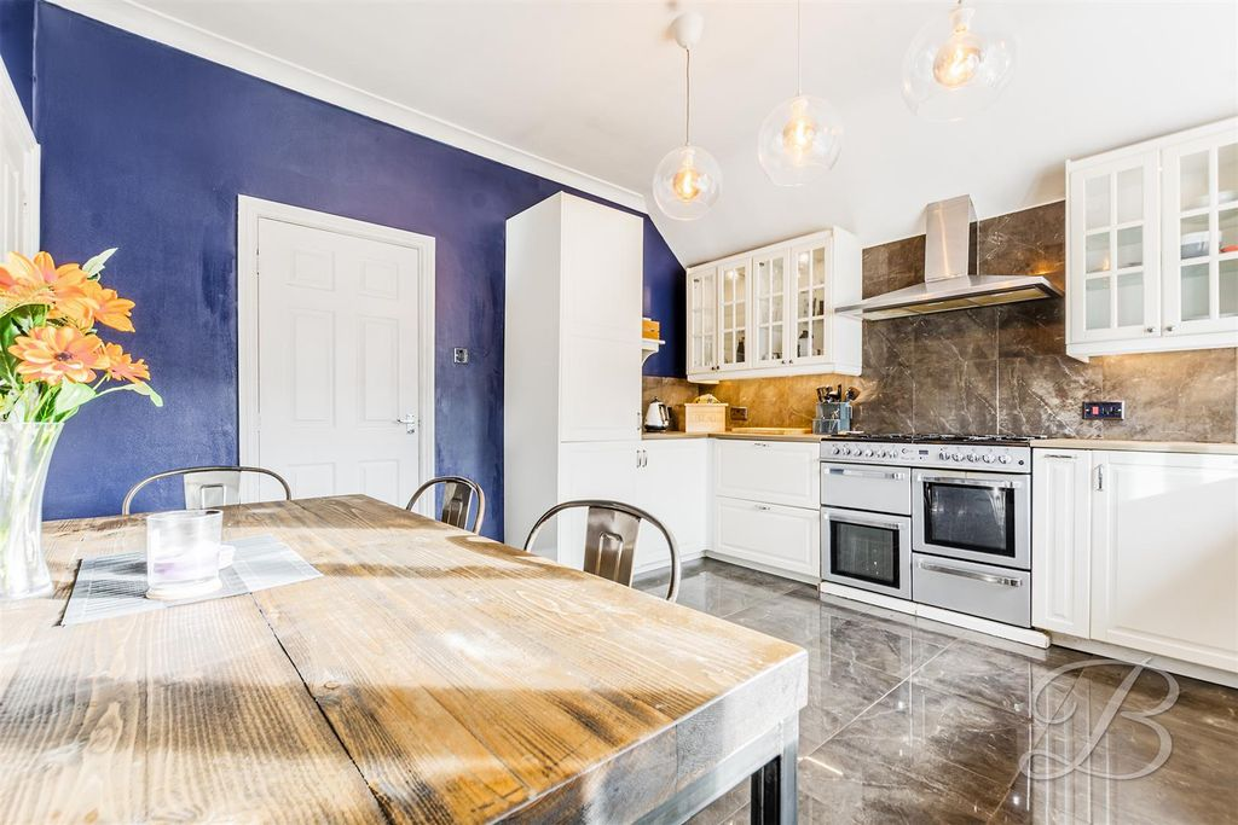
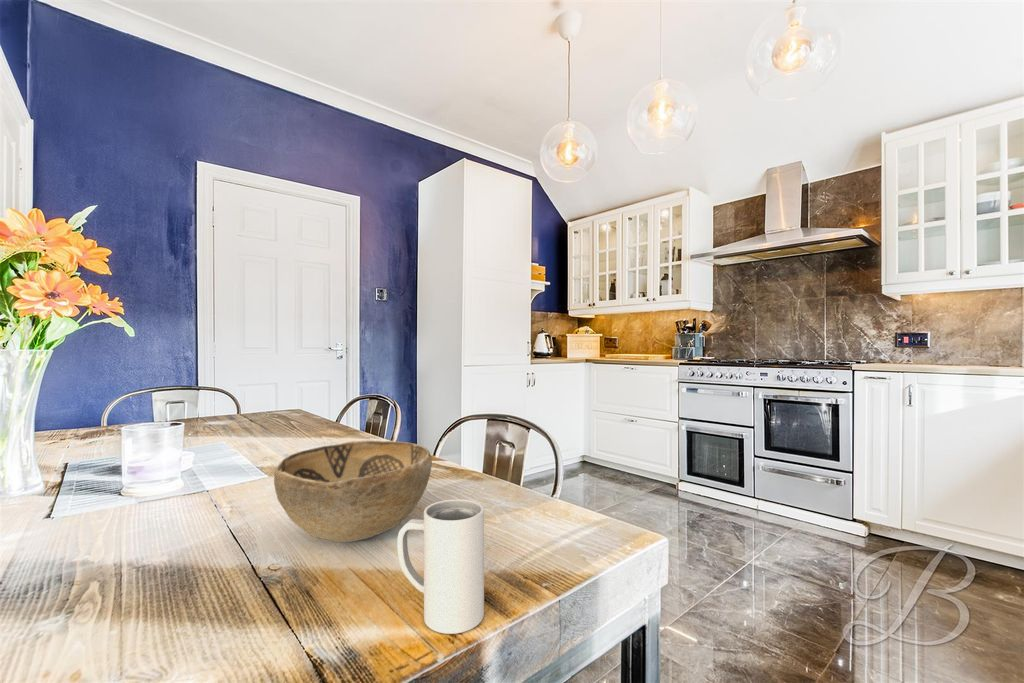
+ decorative bowl (357, 493)
+ mug (440, 560)
